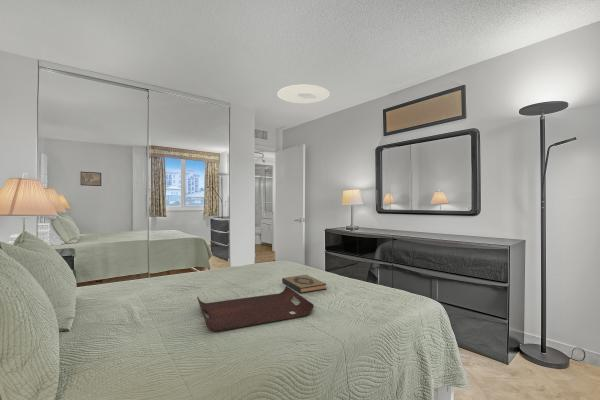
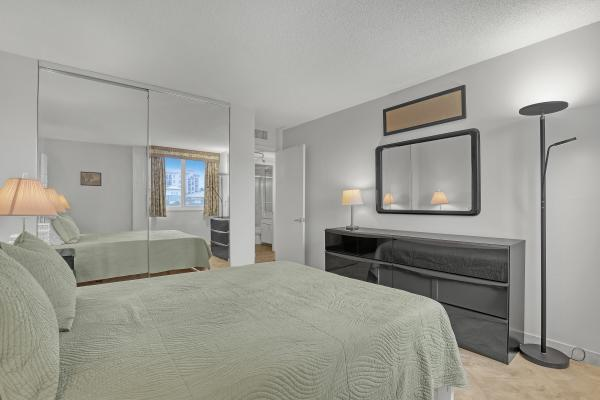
- serving tray (253, 305)
- hardback book (303, 283)
- ceiling light (303, 92)
